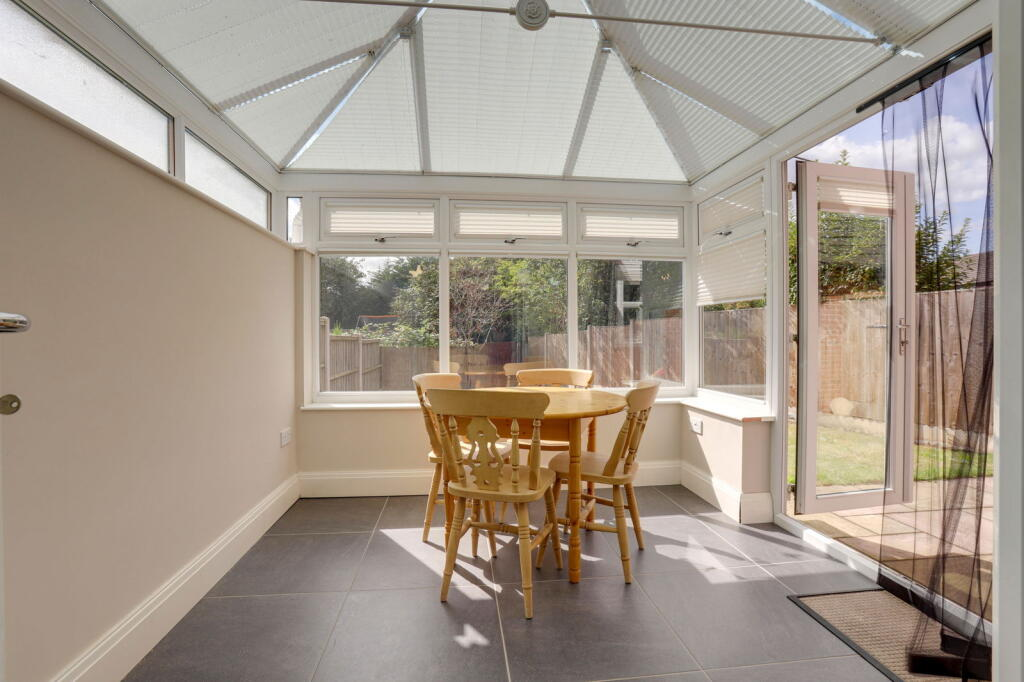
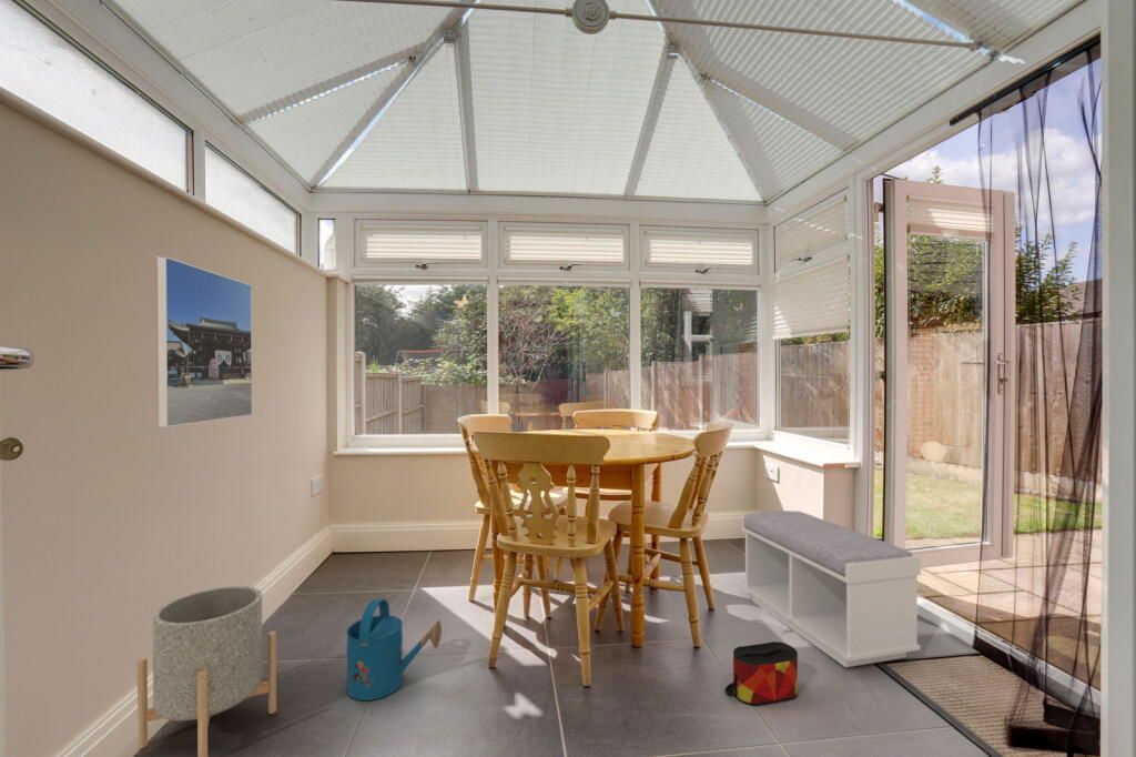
+ bag (762, 669)
+ watering can (394, 643)
+ planter (210, 665)
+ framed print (210, 346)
+ bench (819, 577)
